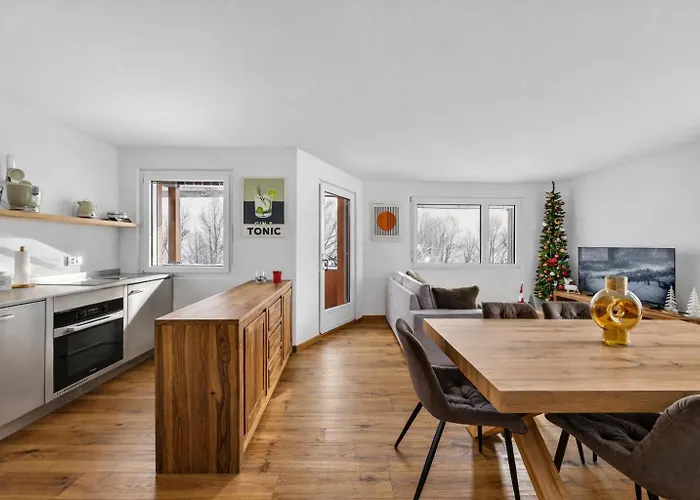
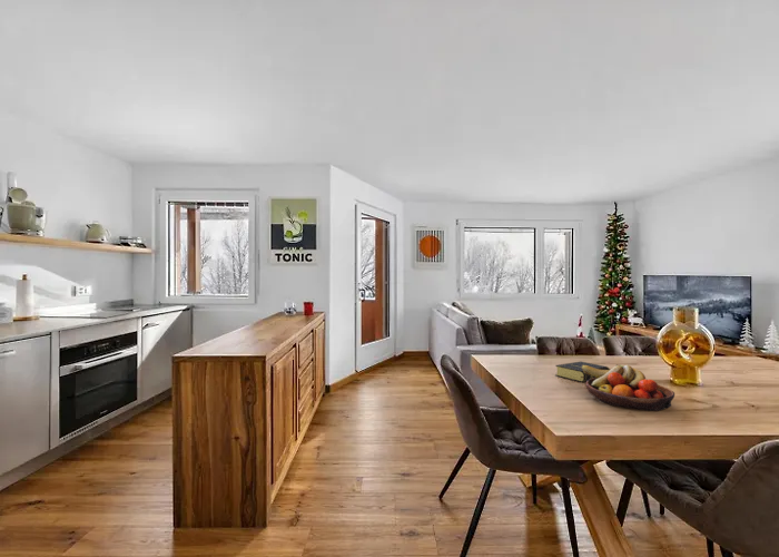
+ book (583, 371)
+ fruit bowl (627, 383)
